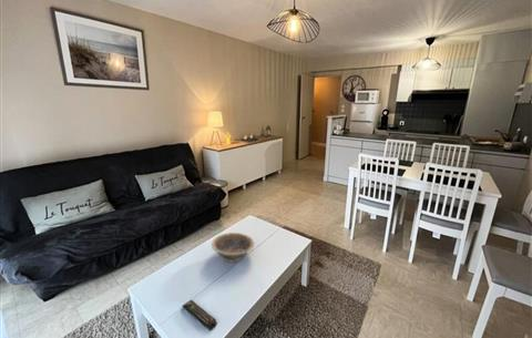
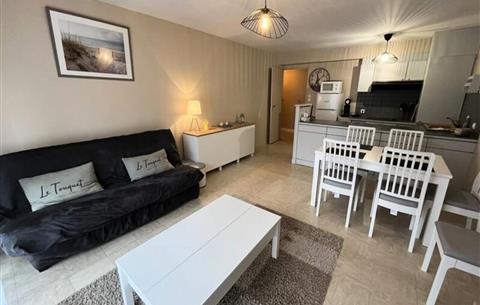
- decorative bowl (233, 249)
- remote control (198, 314)
